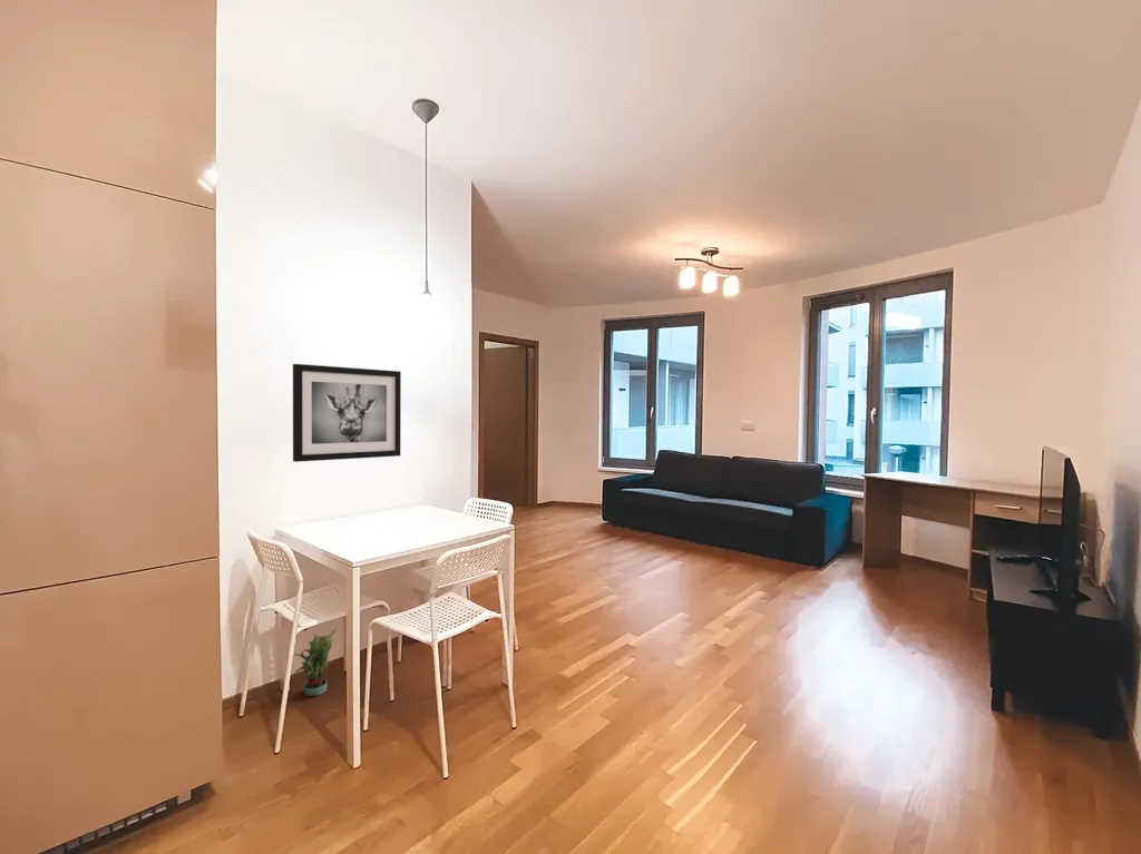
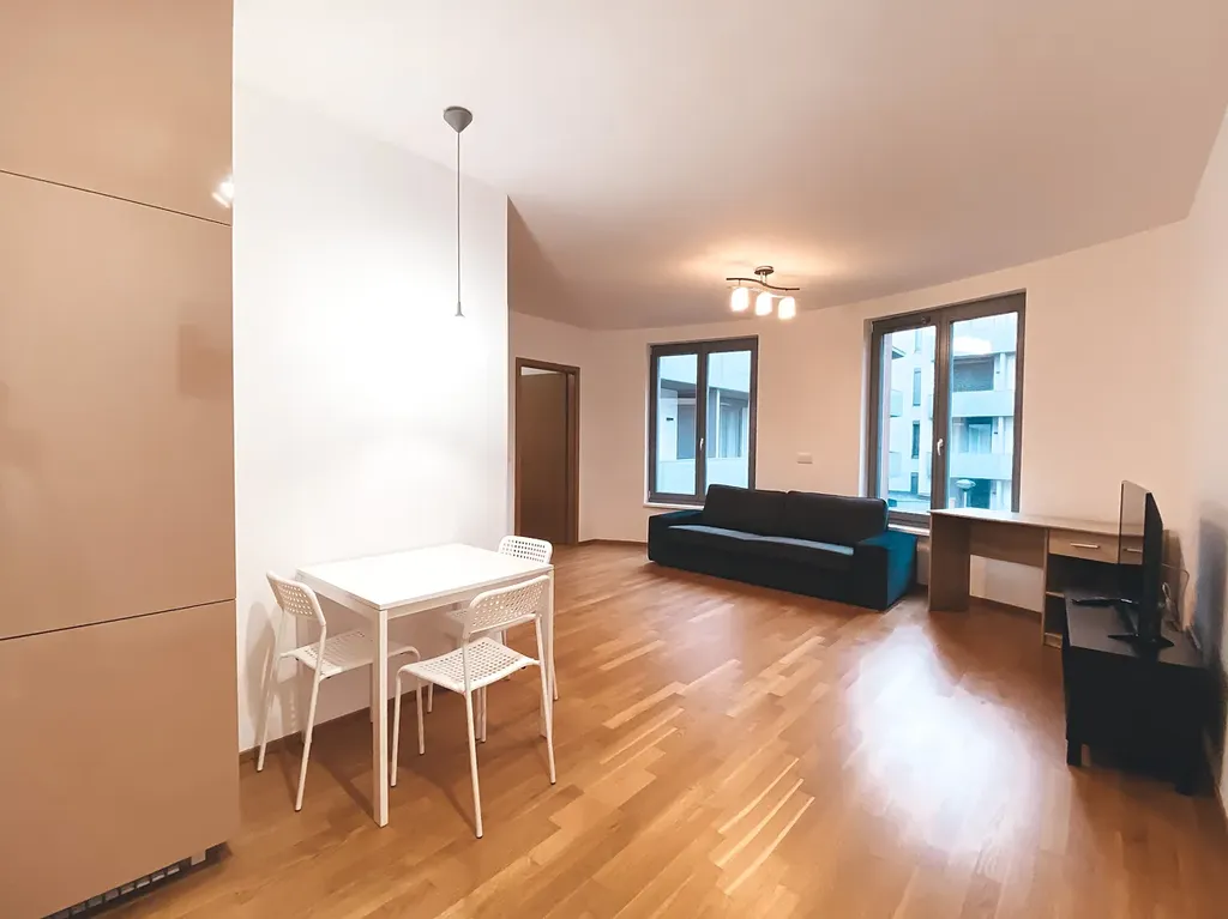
- wall art (350, 413)
- potted plant (315, 661)
